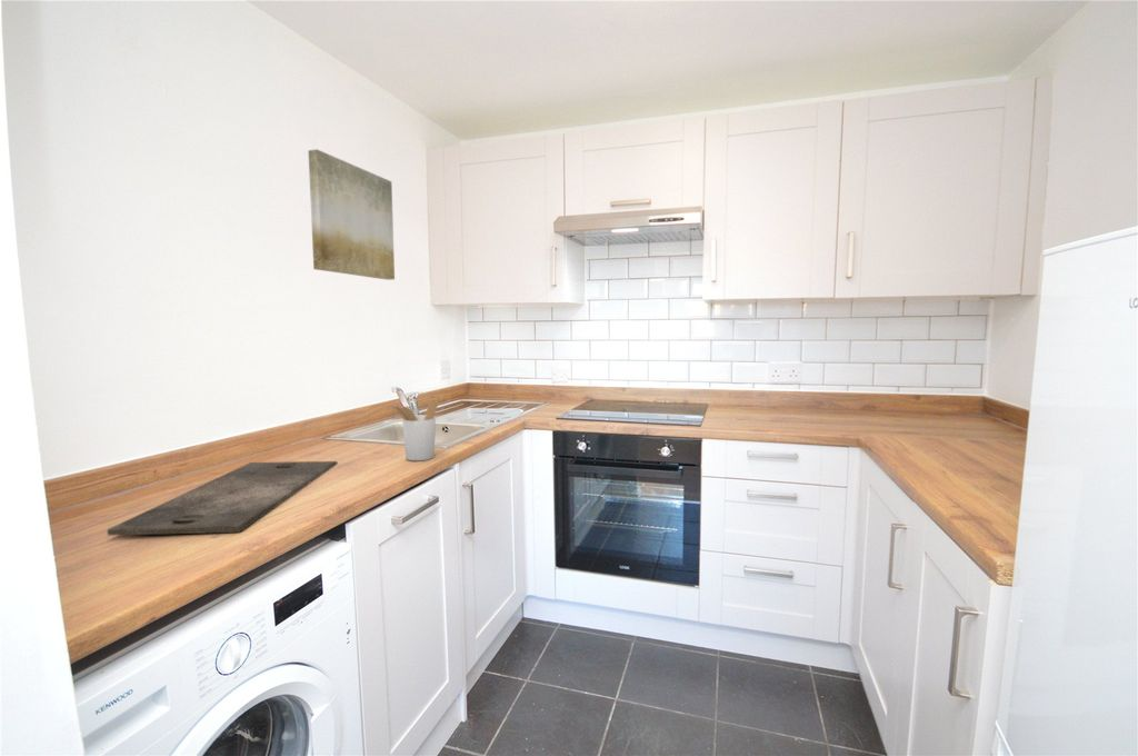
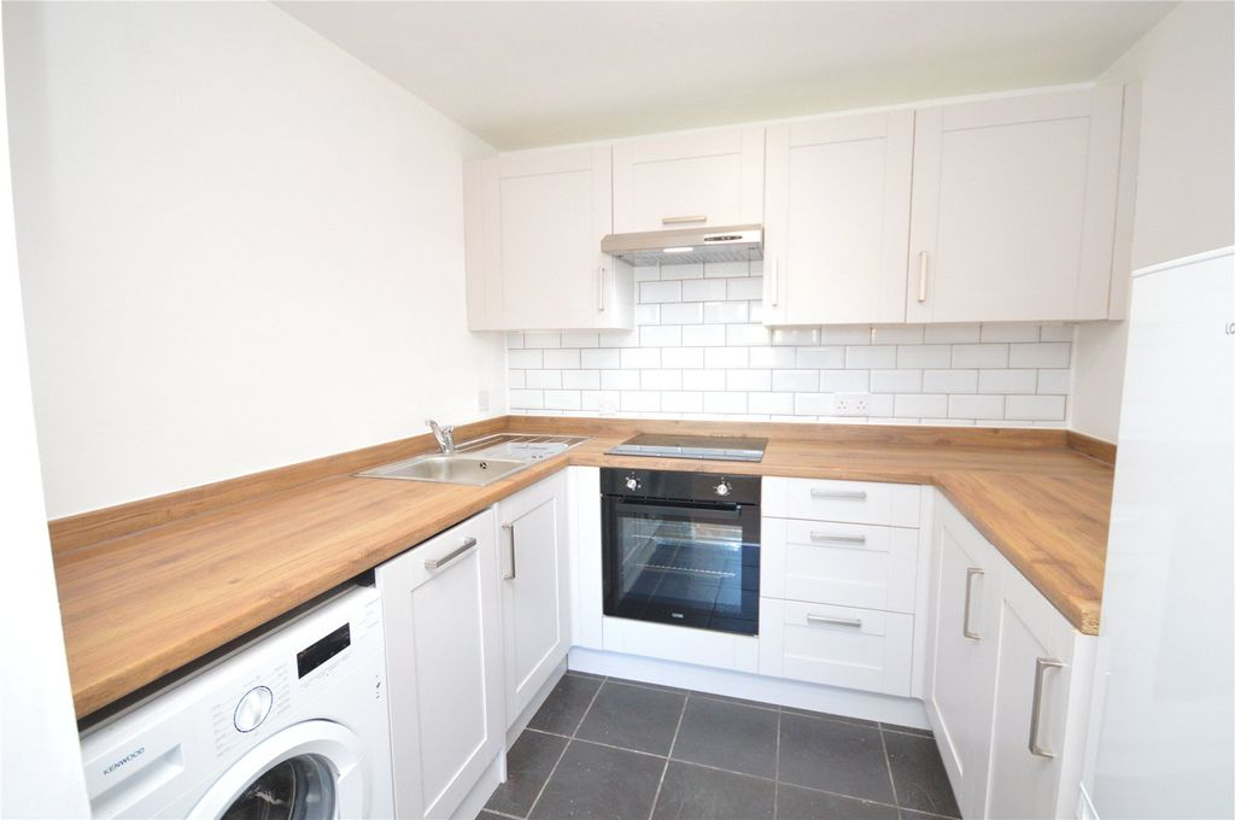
- utensil holder (413, 429)
- cutting board (246, 490)
- wall art (356, 221)
